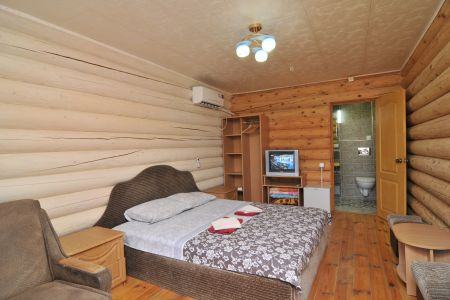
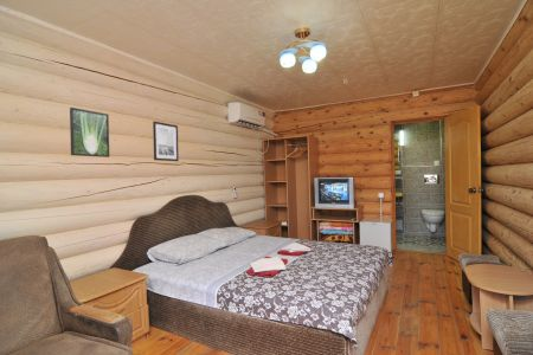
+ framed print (90, 133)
+ wall art (166, 142)
